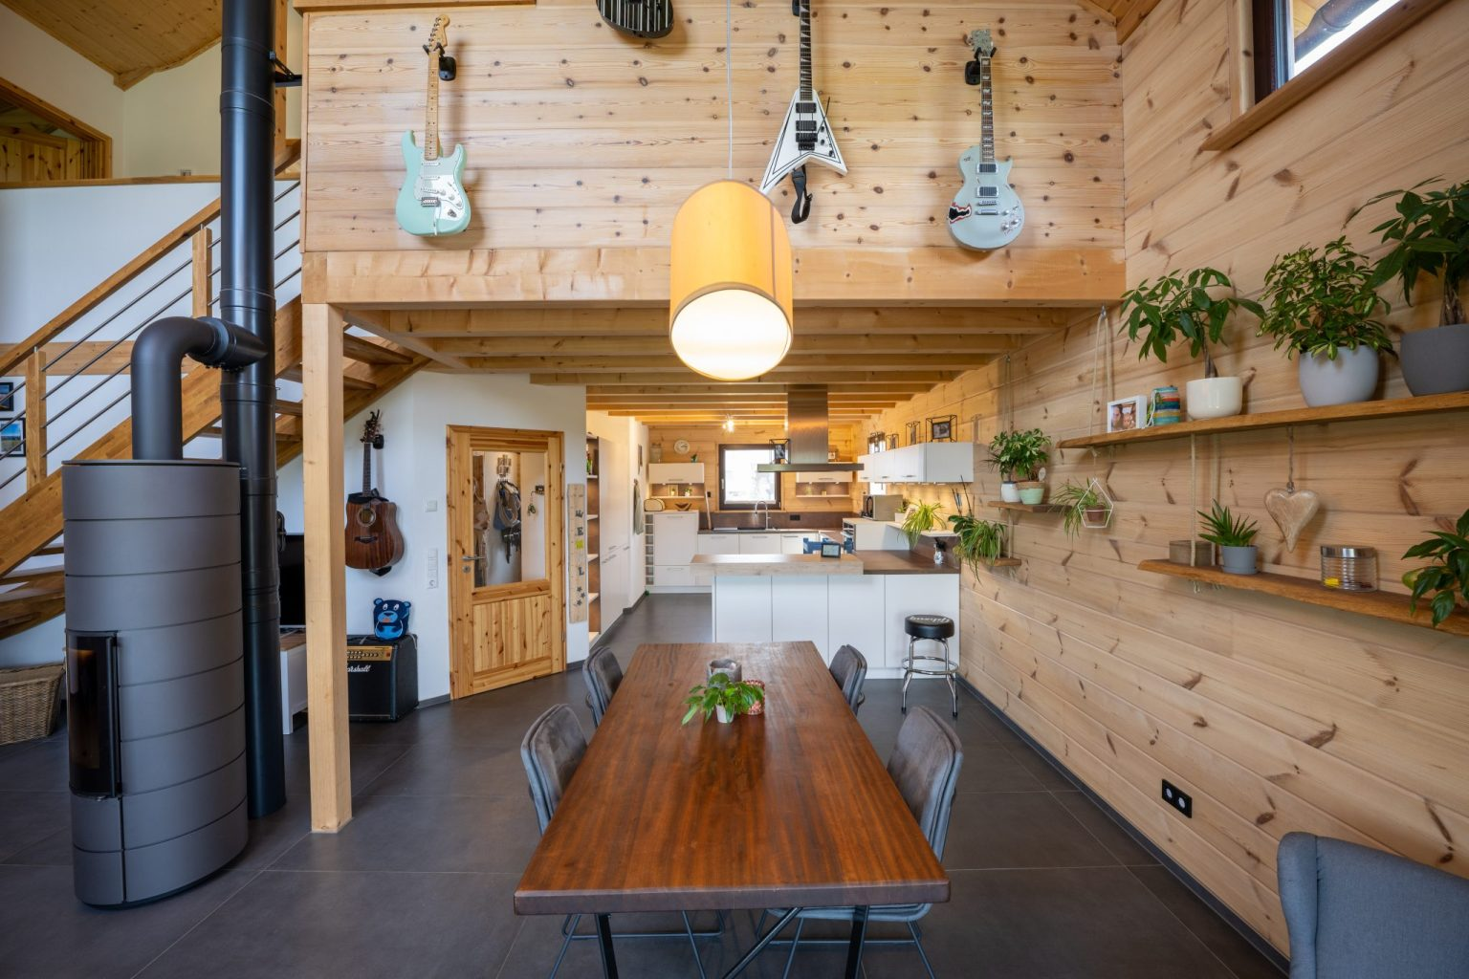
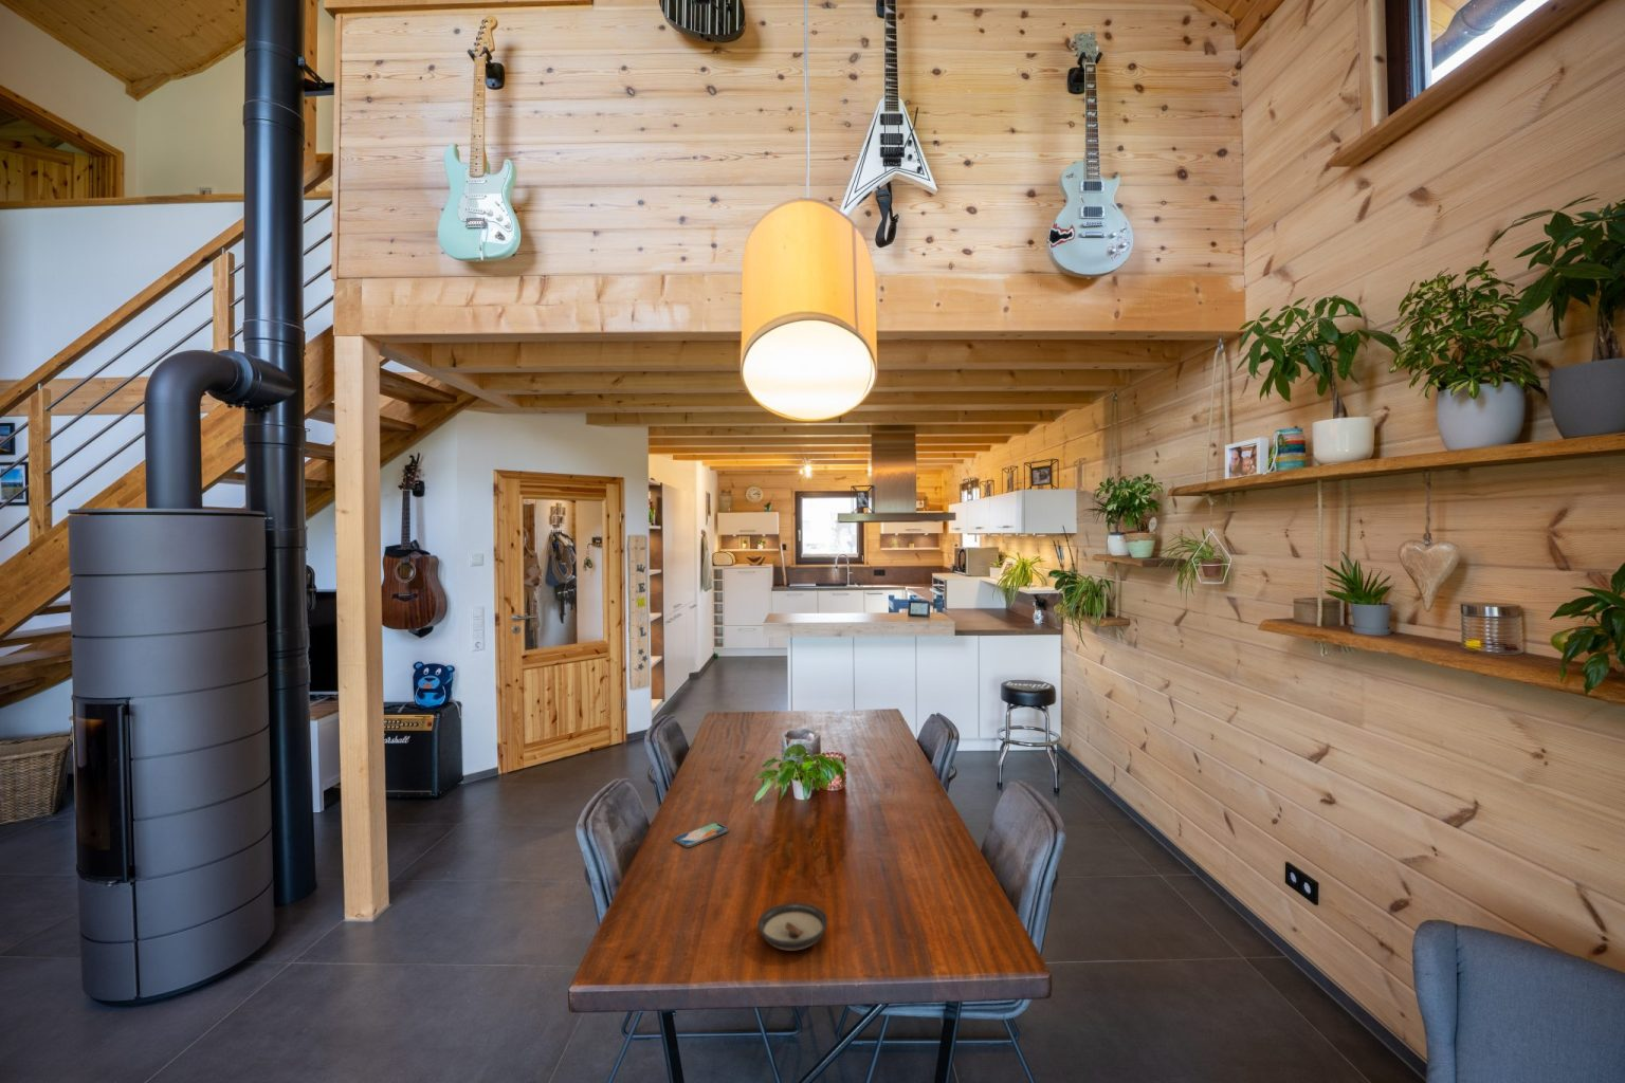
+ saucer (792, 929)
+ smartphone (701, 834)
